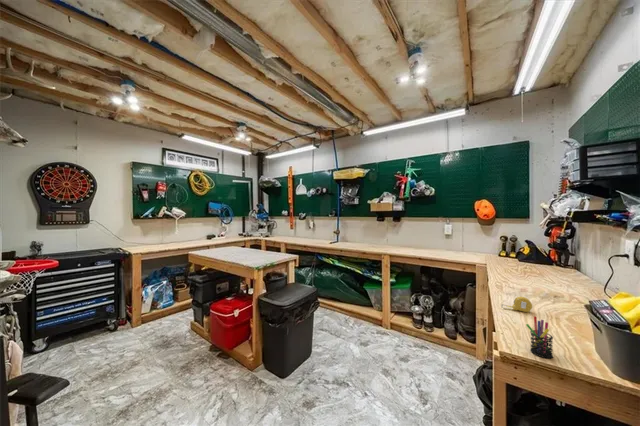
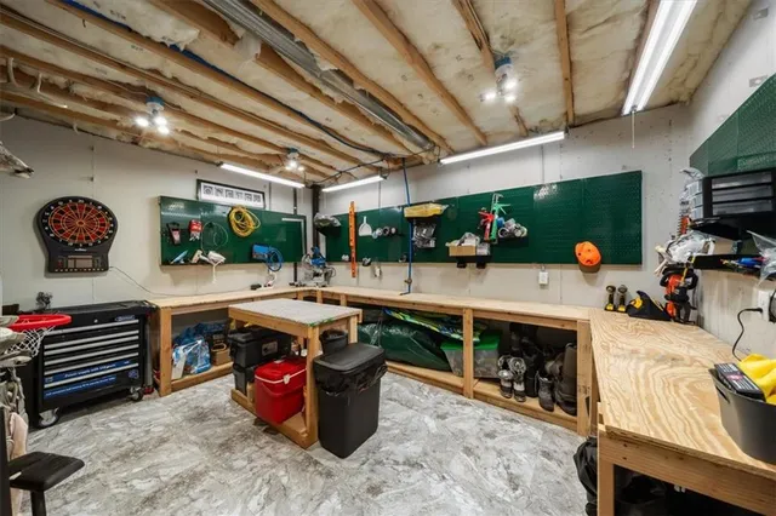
- tape measure (516, 303)
- pen holder (538, 336)
